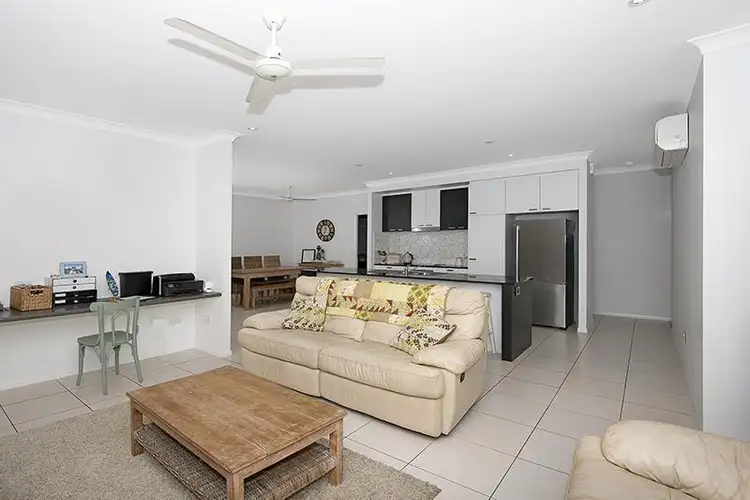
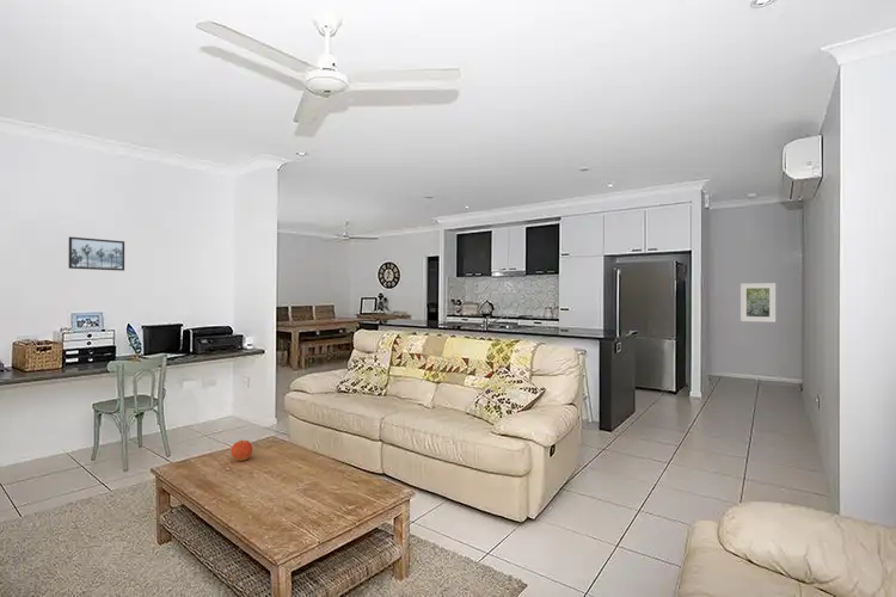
+ fruit (241, 450)
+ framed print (97, 254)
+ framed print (757, 302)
